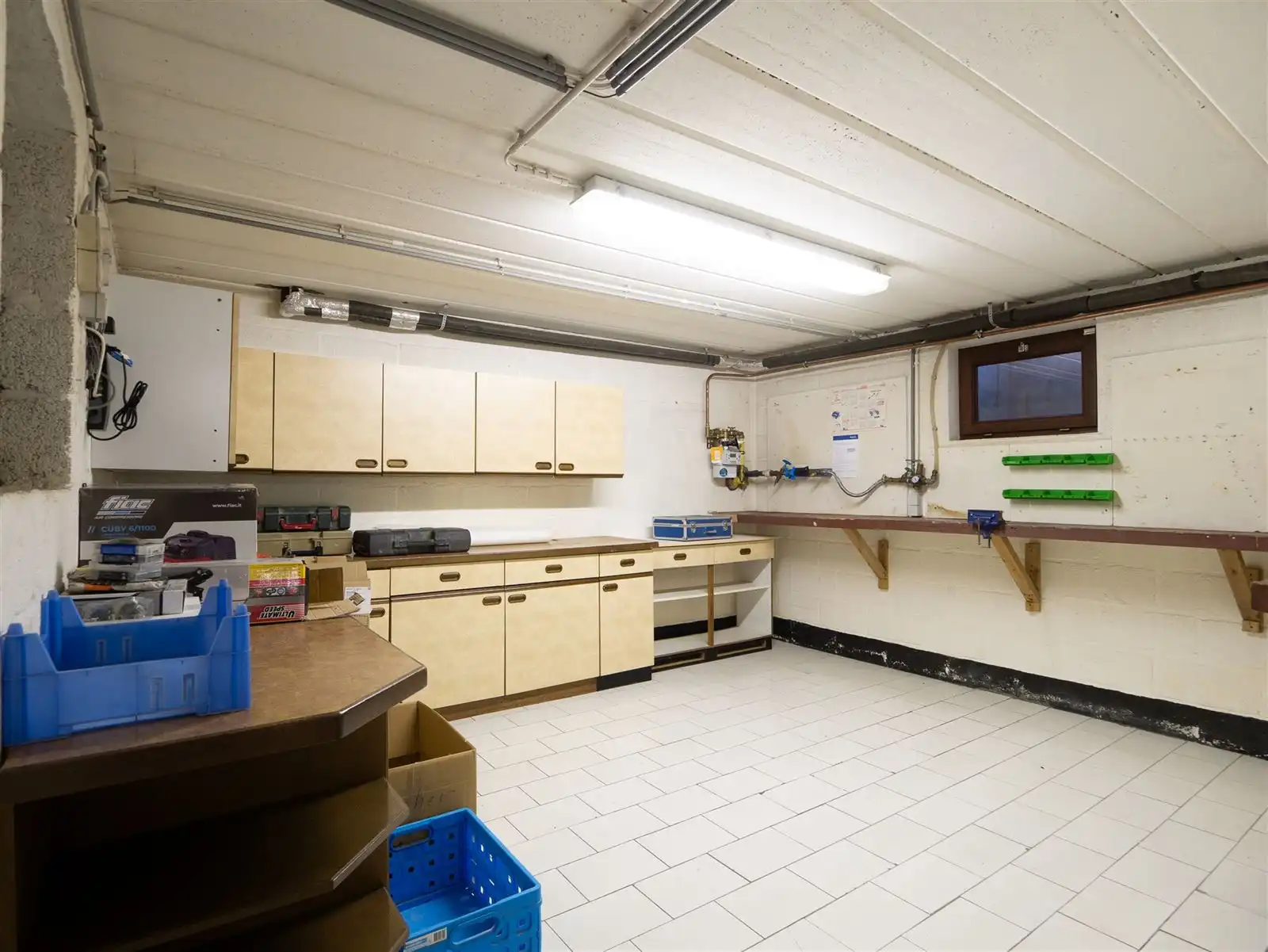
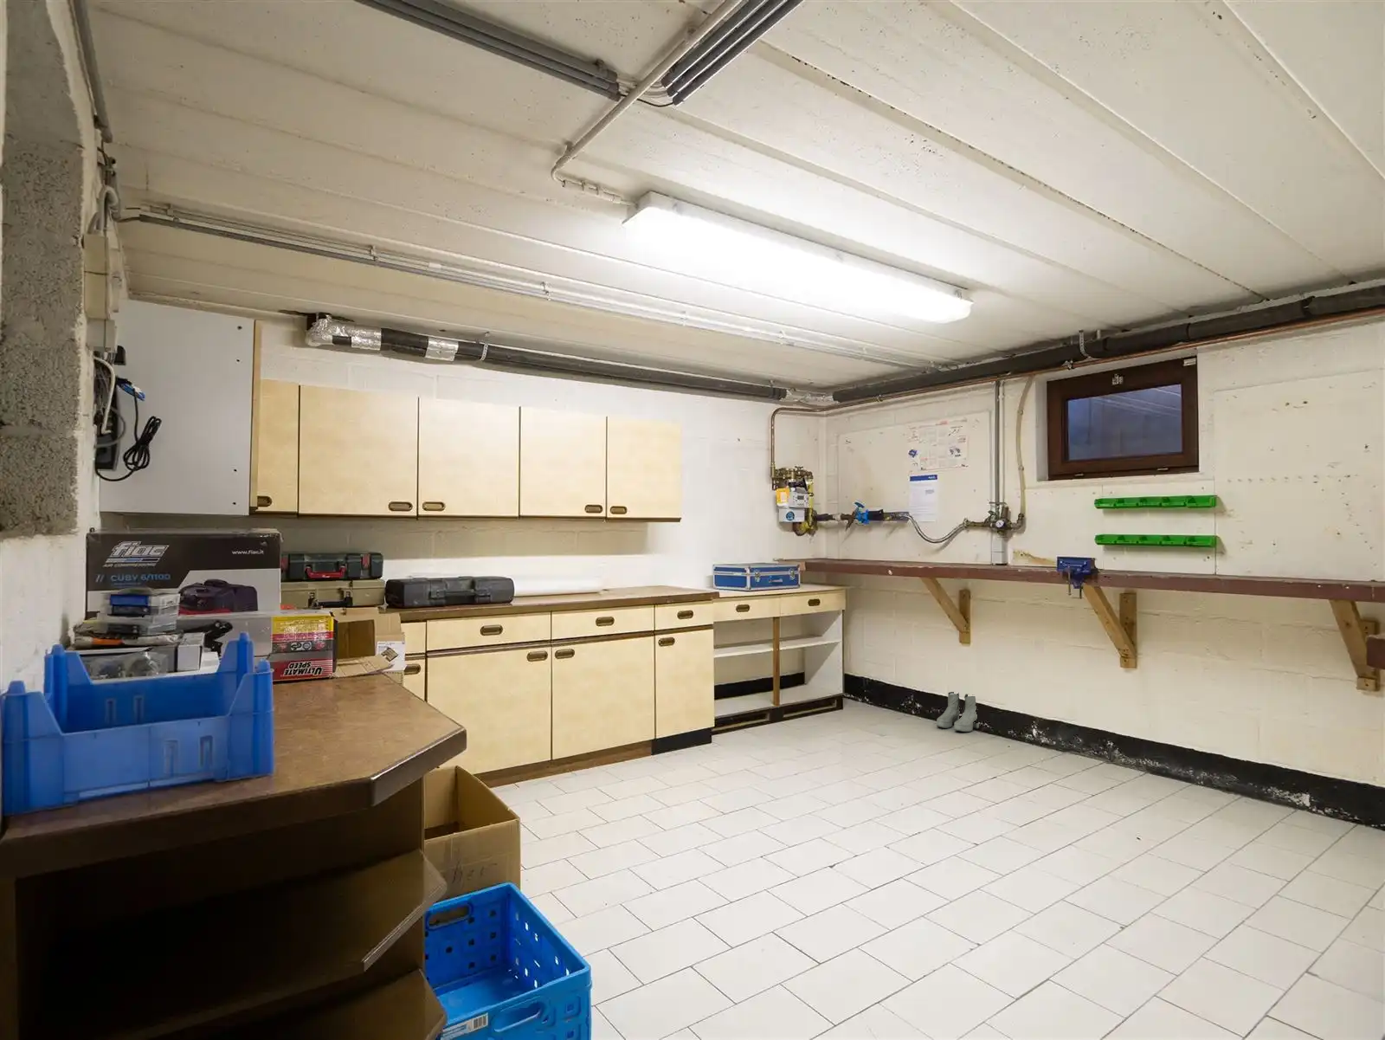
+ boots (958, 711)
